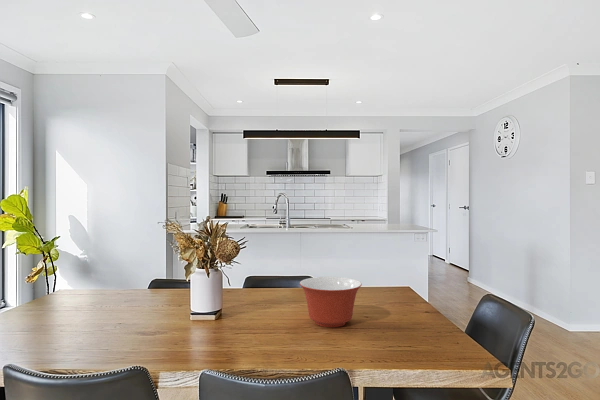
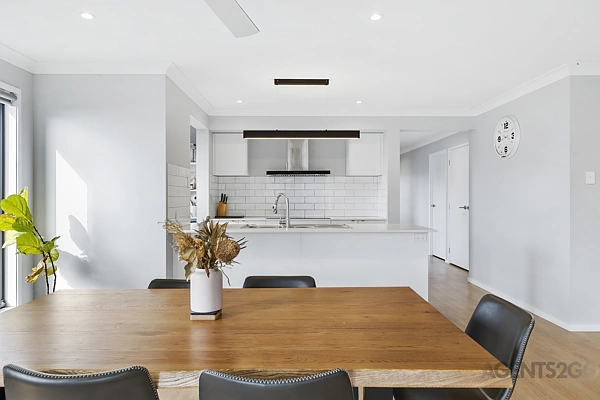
- mixing bowl (330, 302)
